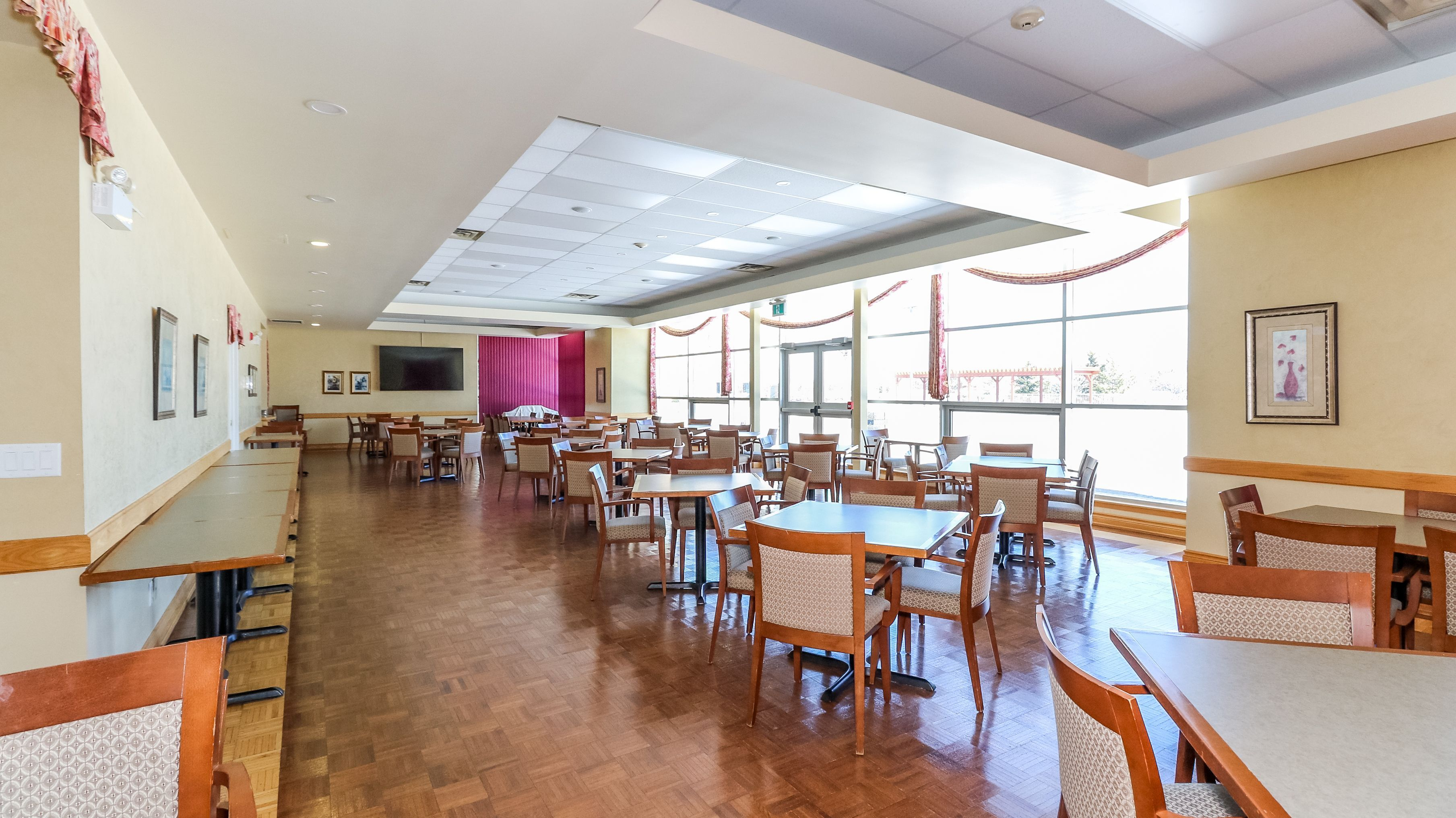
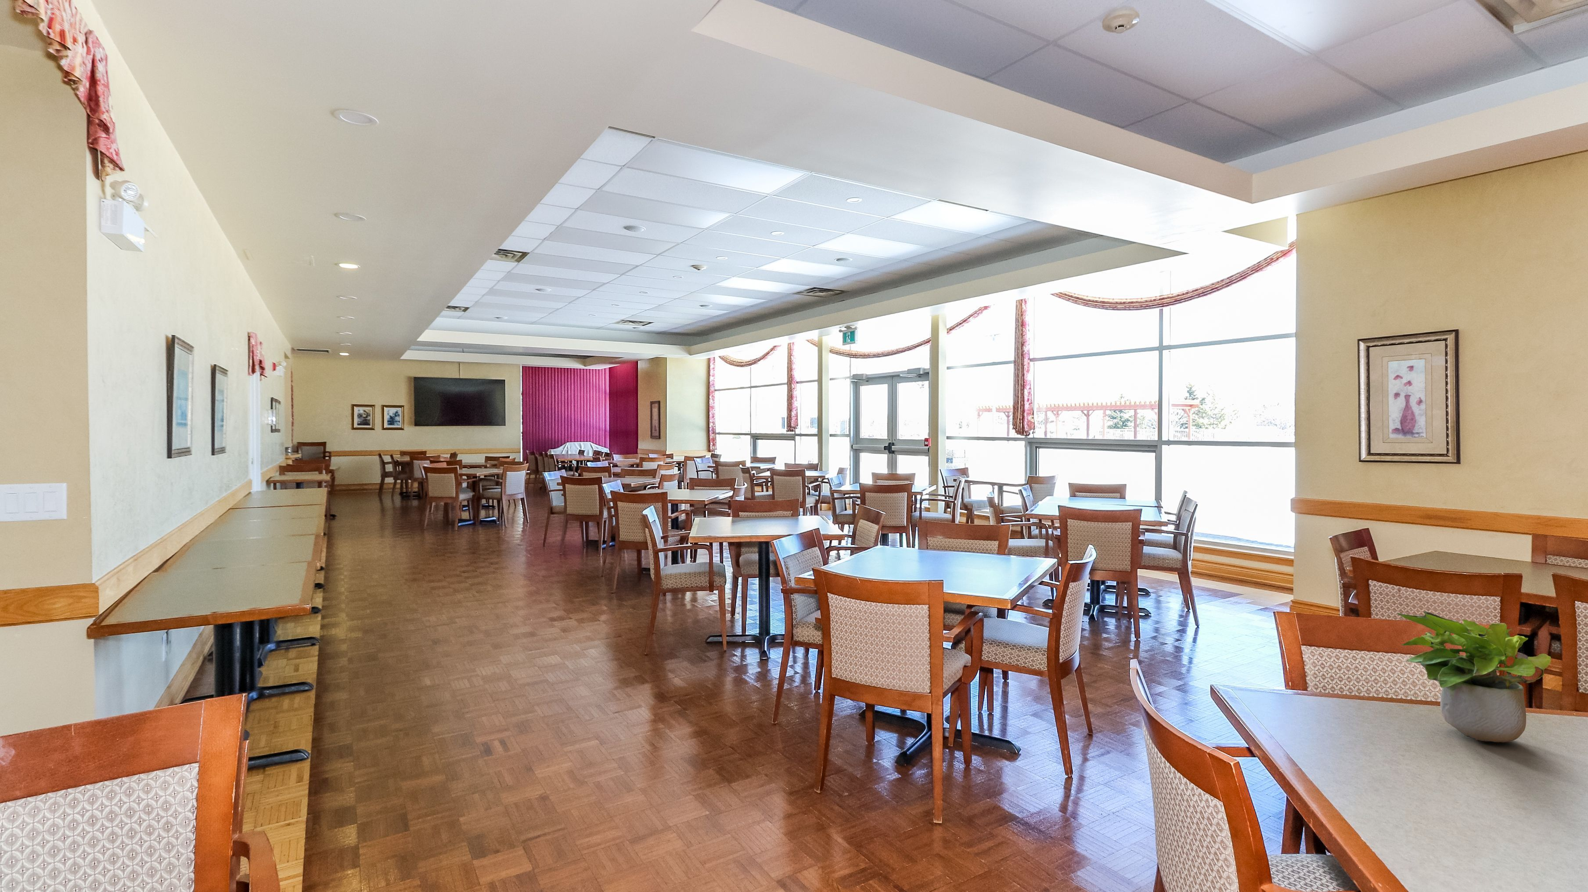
+ potted plant (1469, 672)
